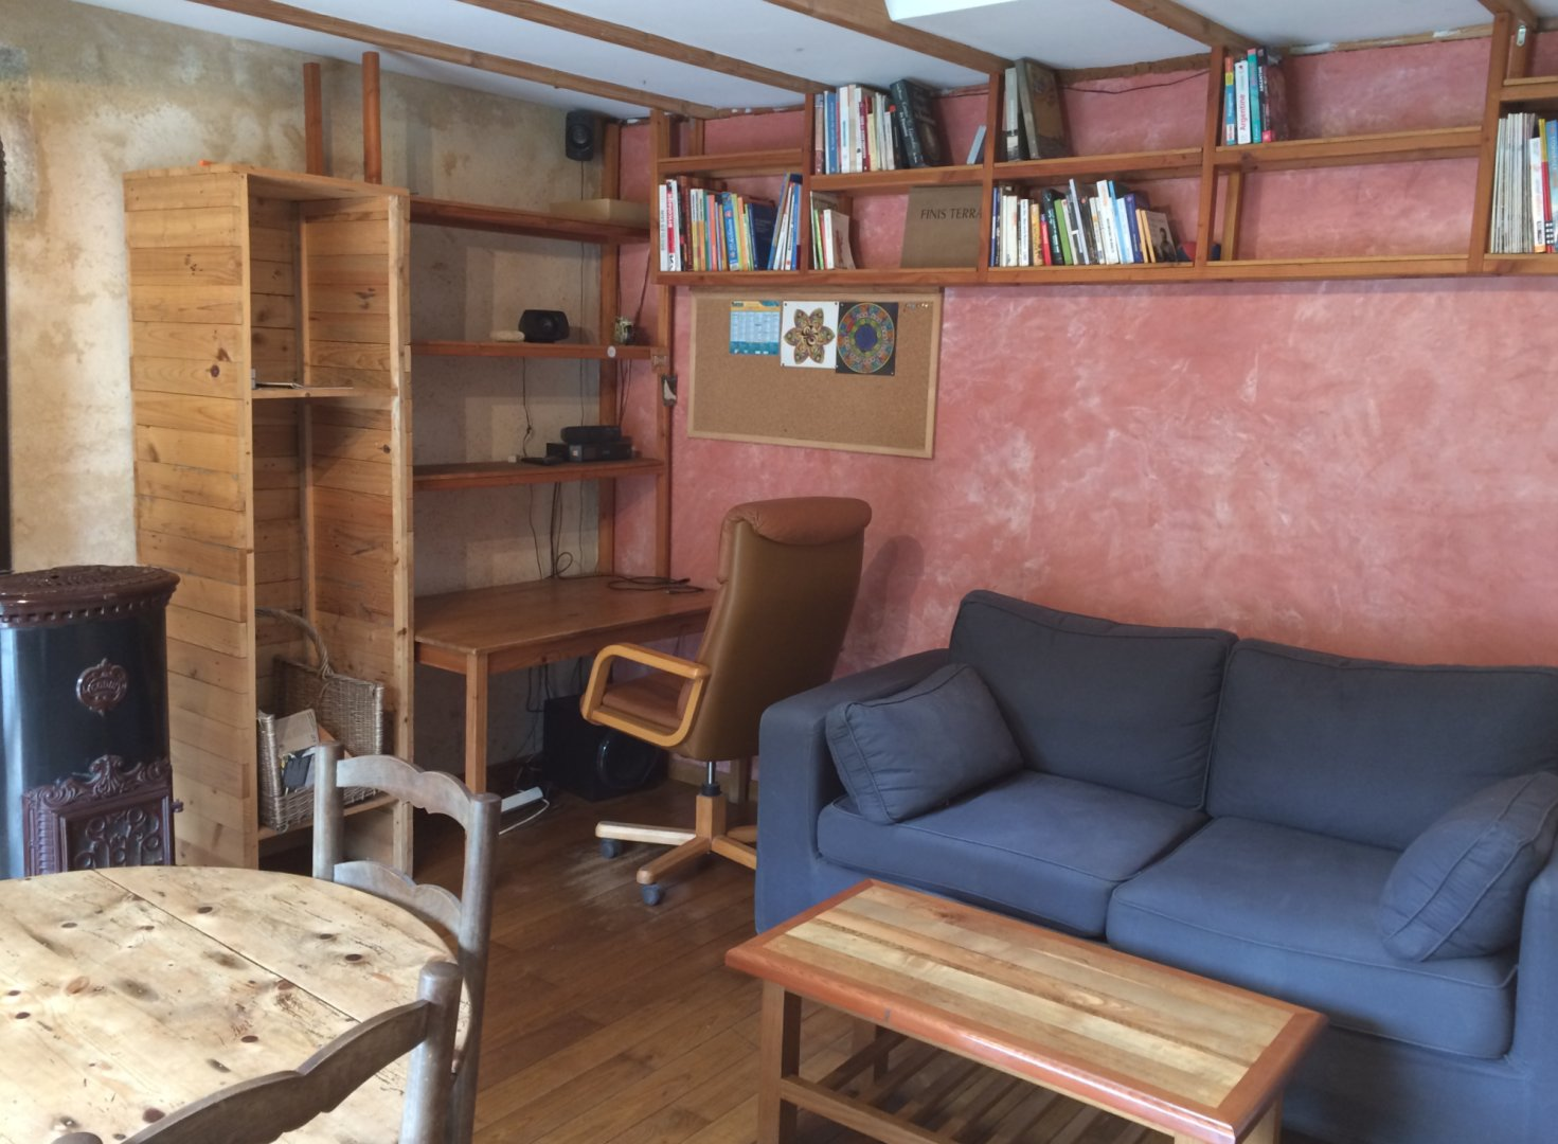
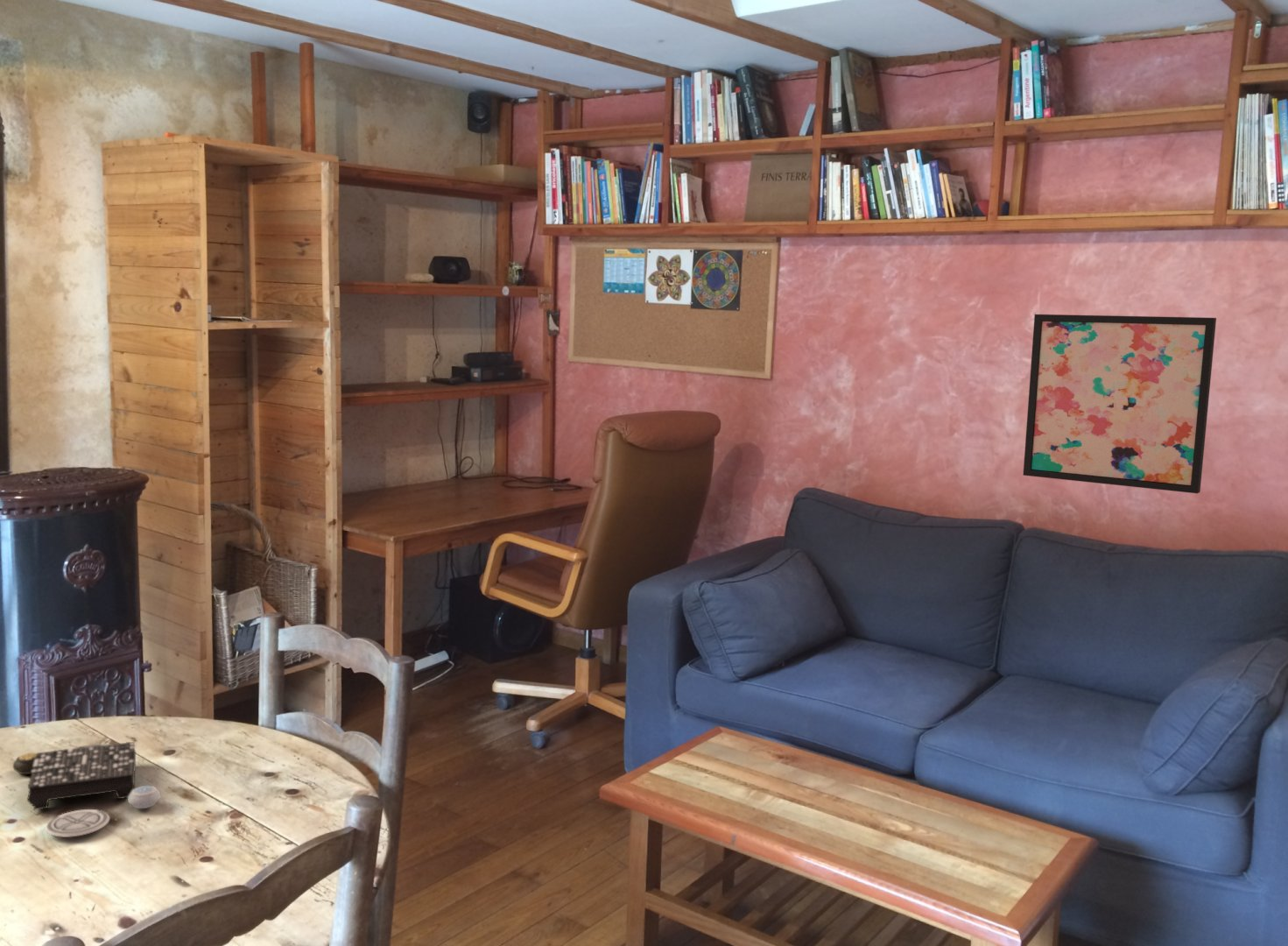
+ wall art (1115, 400)
+ board game (84, 775)
